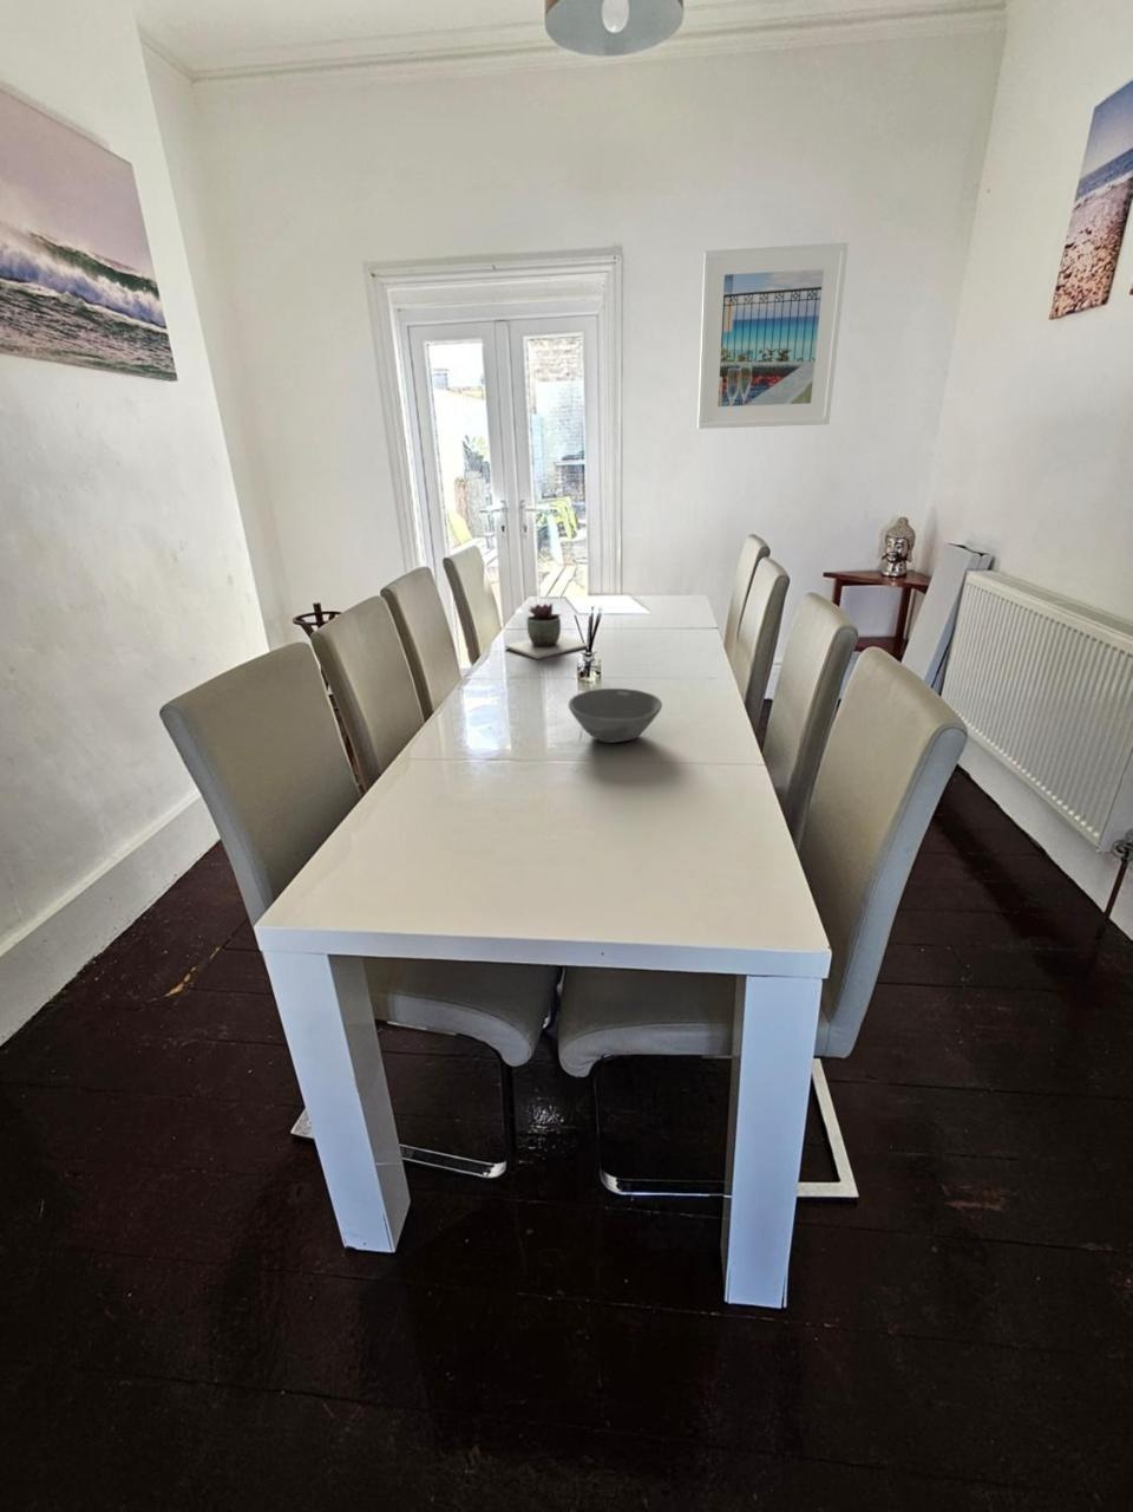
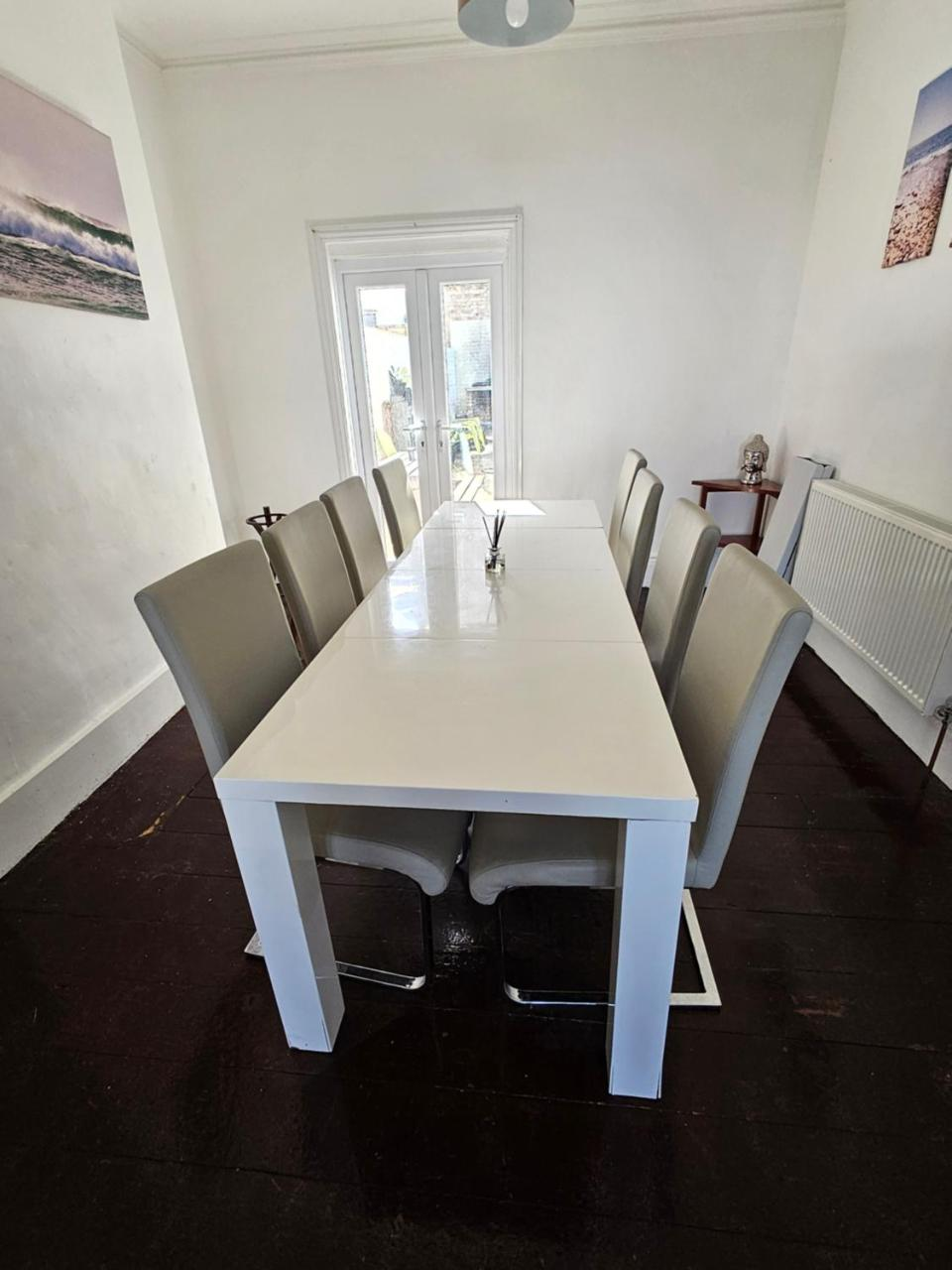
- succulent plant (545, 625)
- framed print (769, 340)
- bowl (615, 719)
